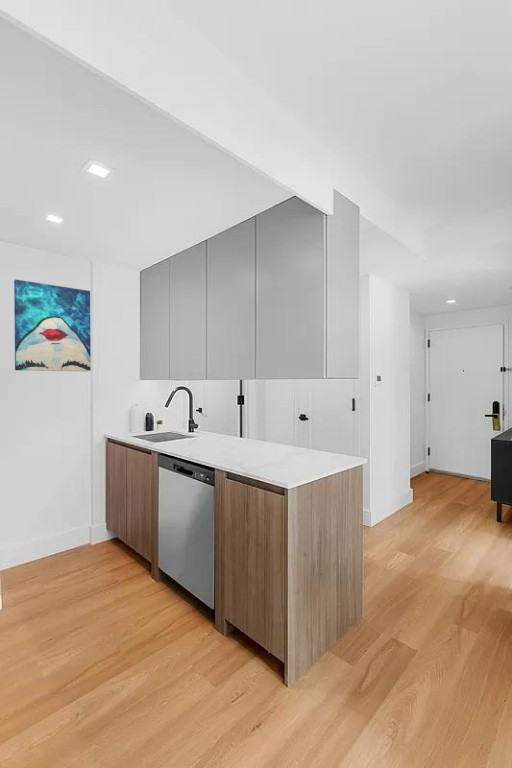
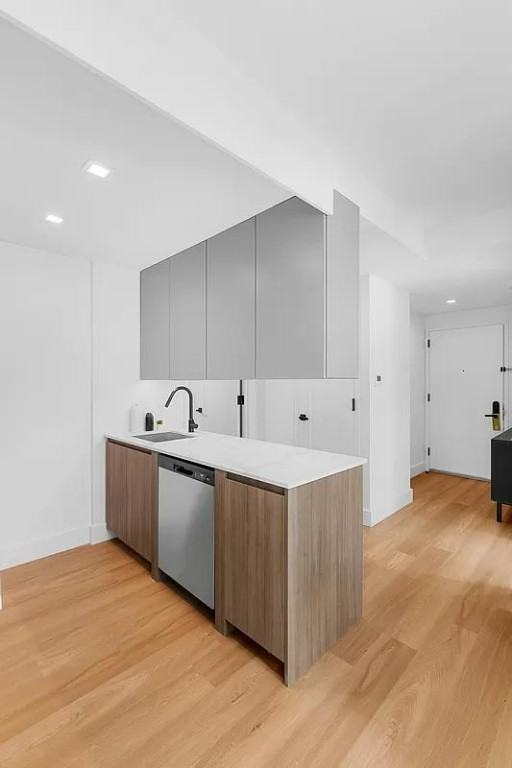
- wall art (54, 328)
